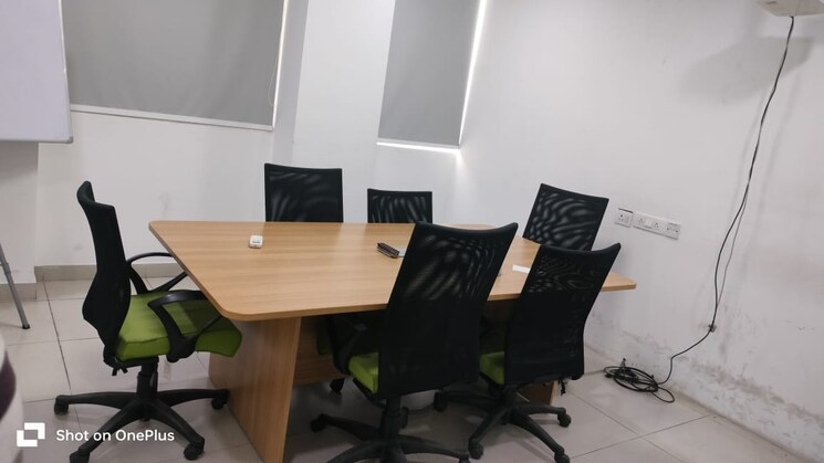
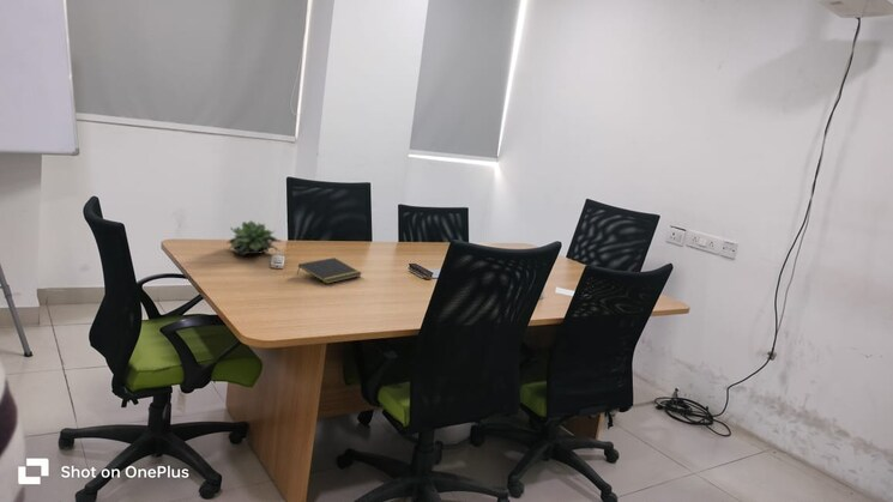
+ succulent plant (253, 236)
+ notepad (331, 270)
